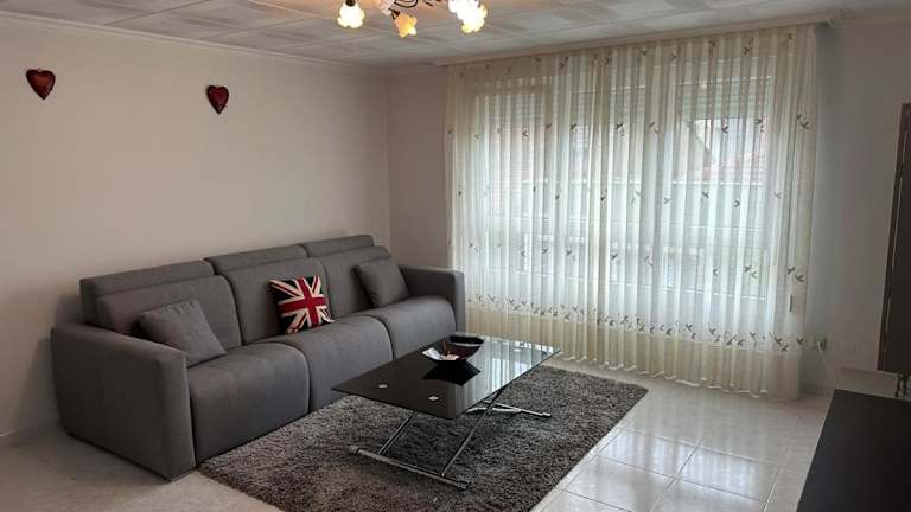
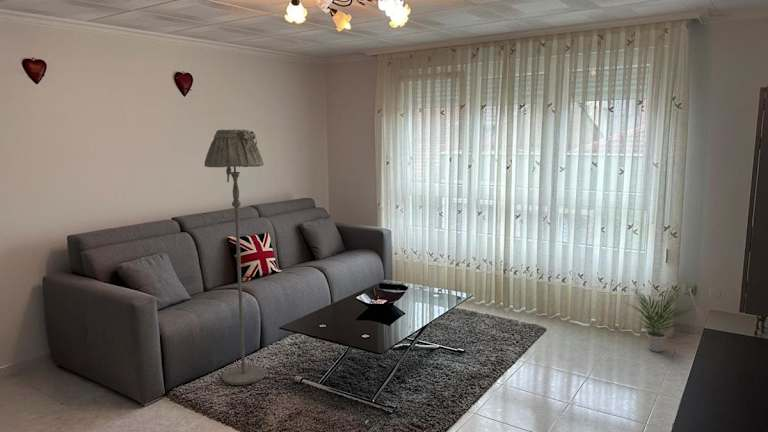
+ floor lamp (238, 256)
+ potted plant (656, 318)
